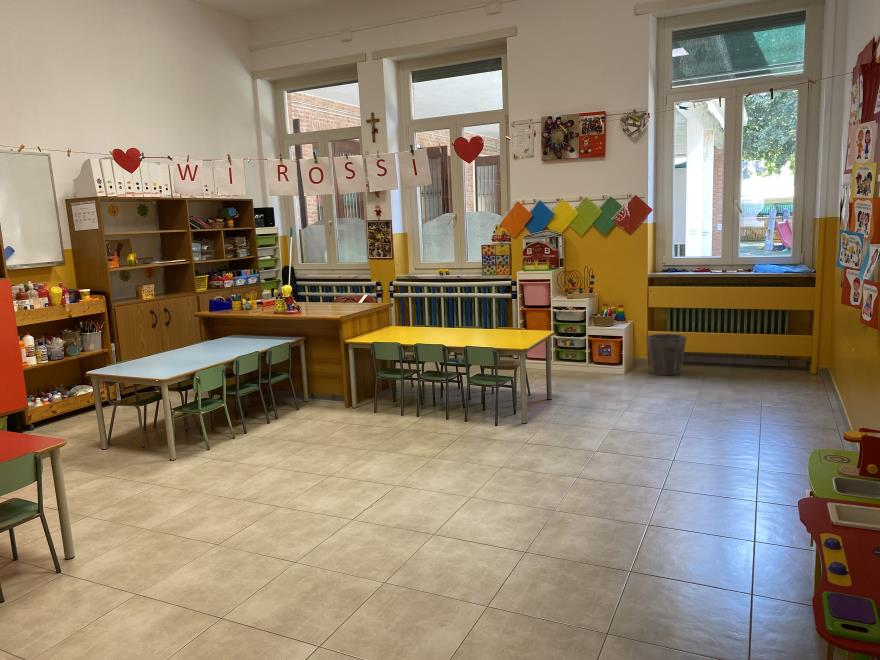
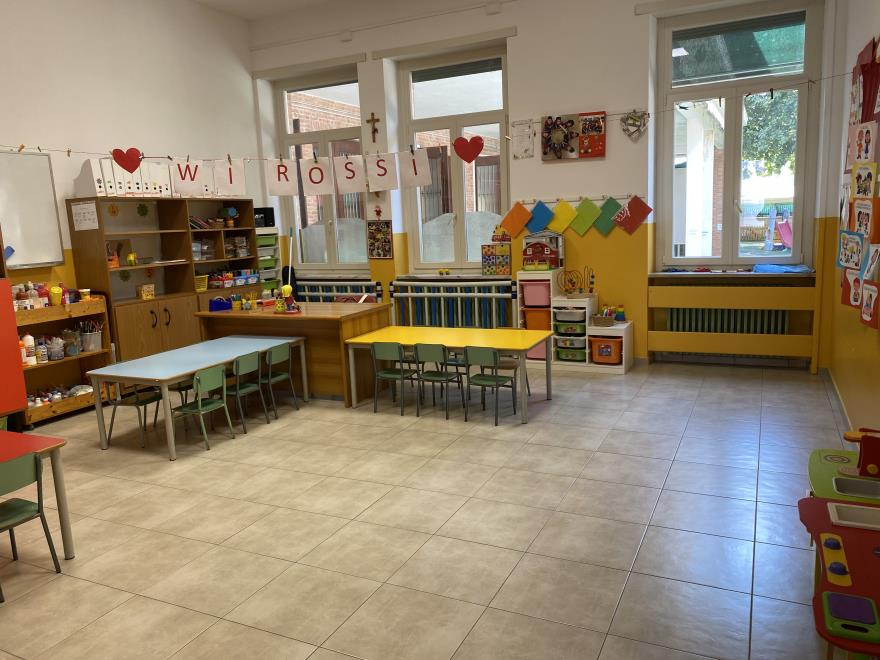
- waste bin (665, 354)
